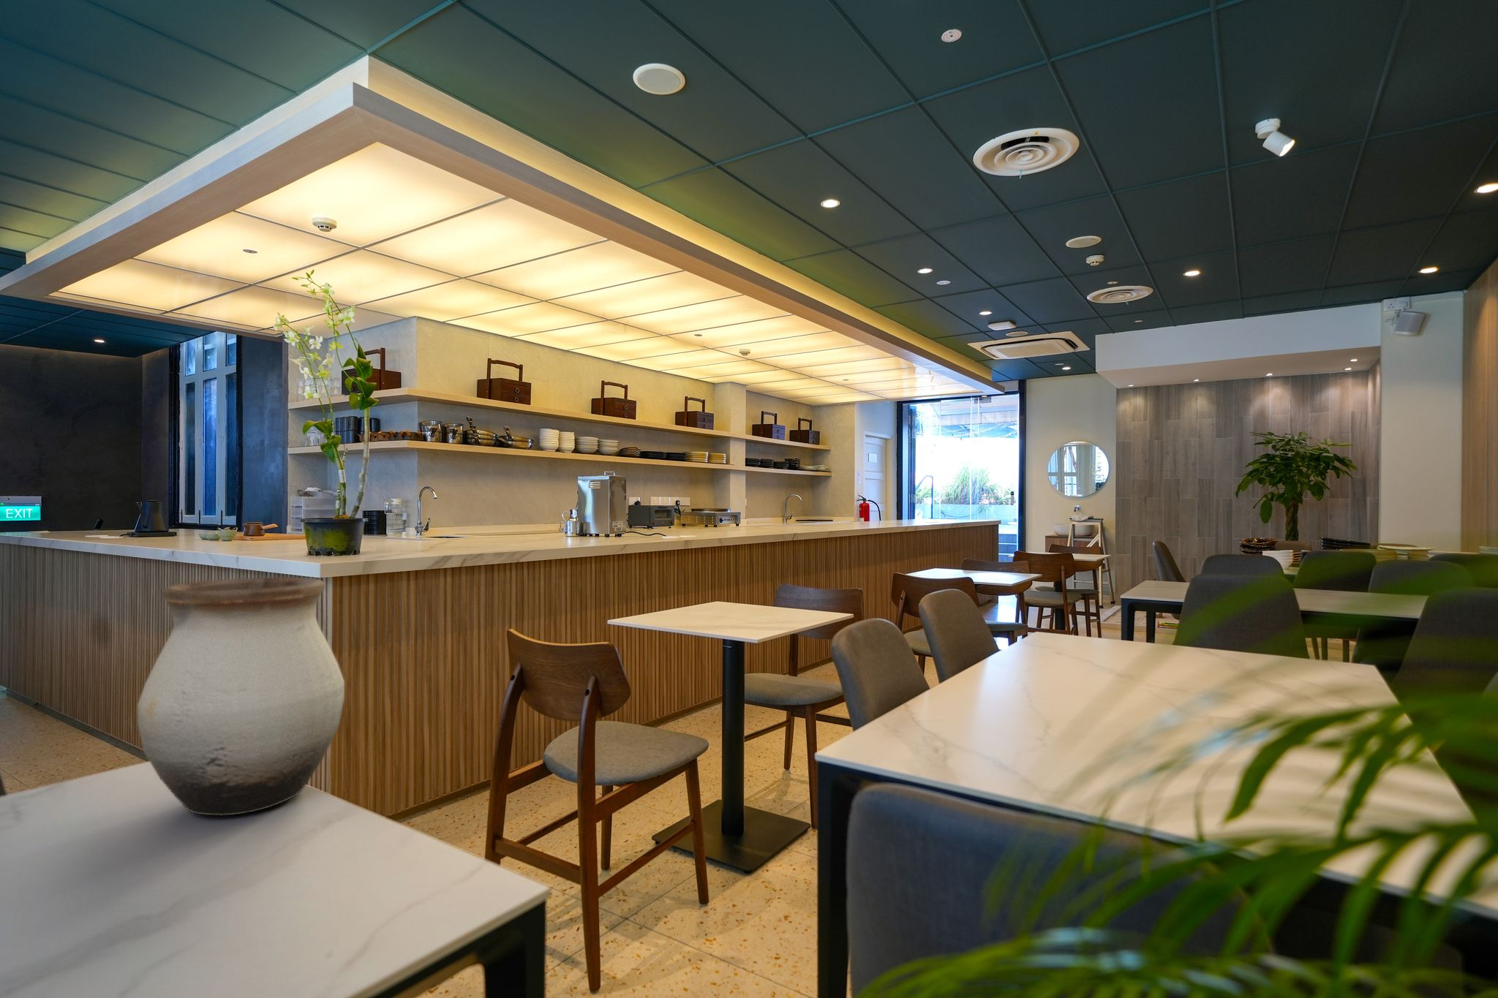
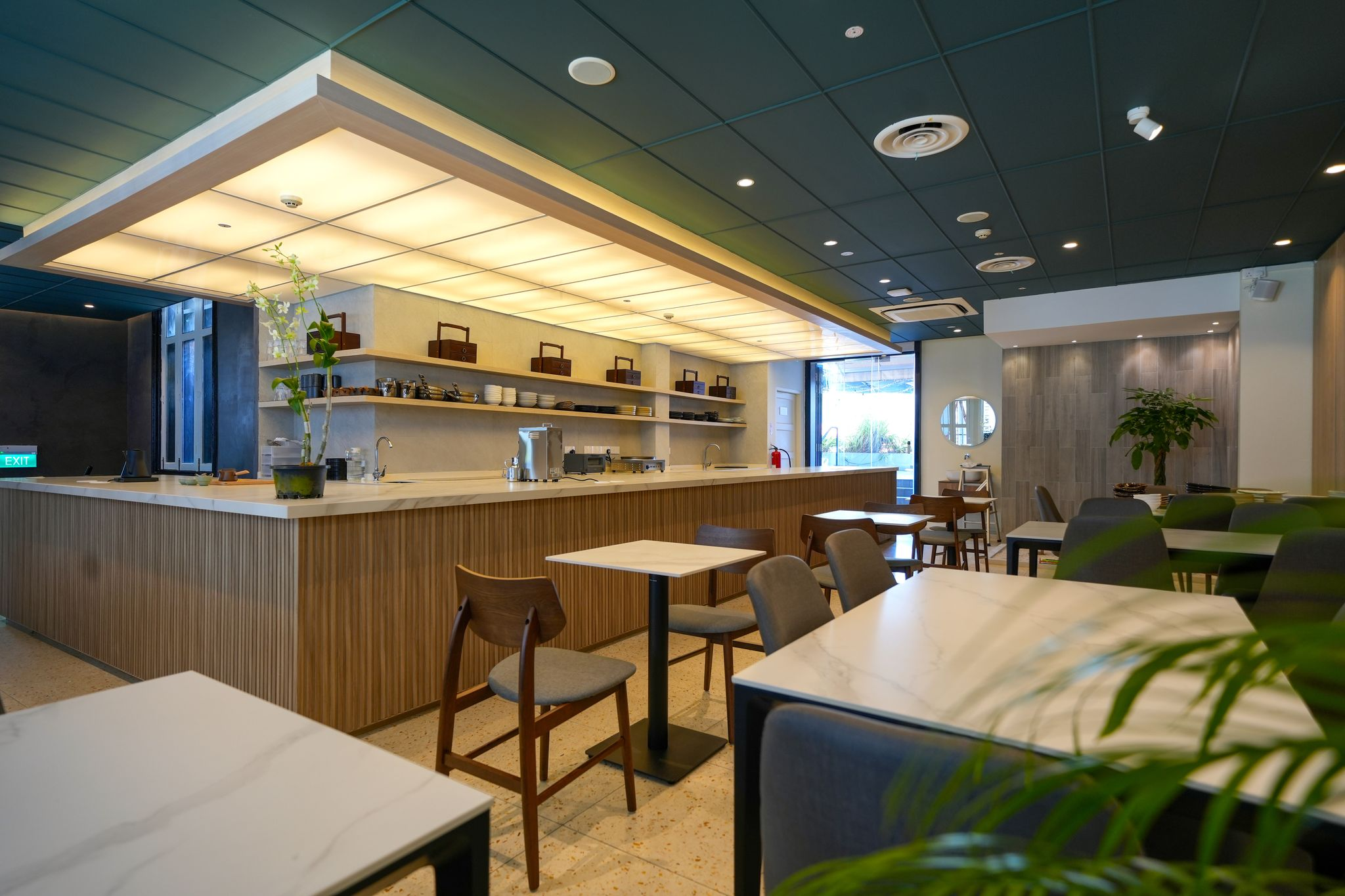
- vase (246, 691)
